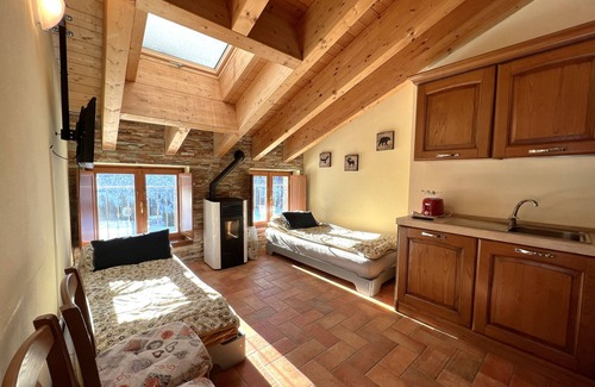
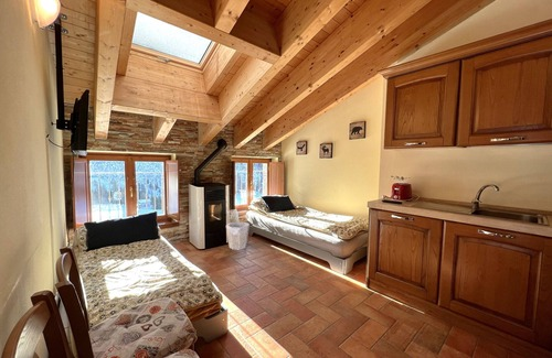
+ waste bin (237, 236)
